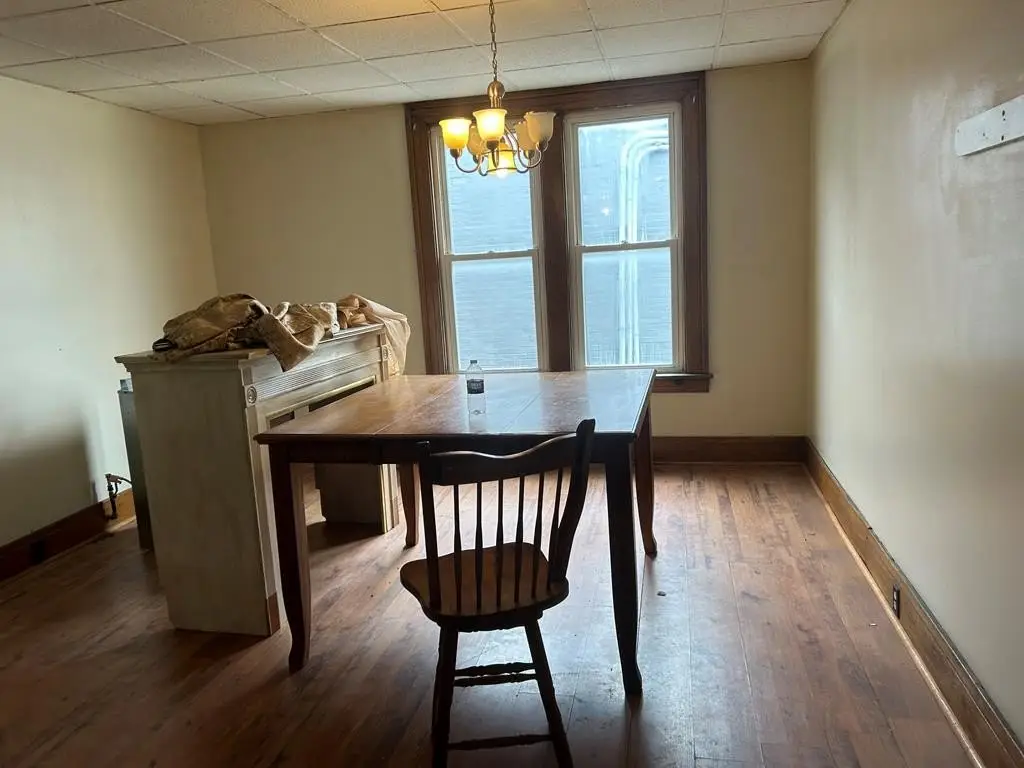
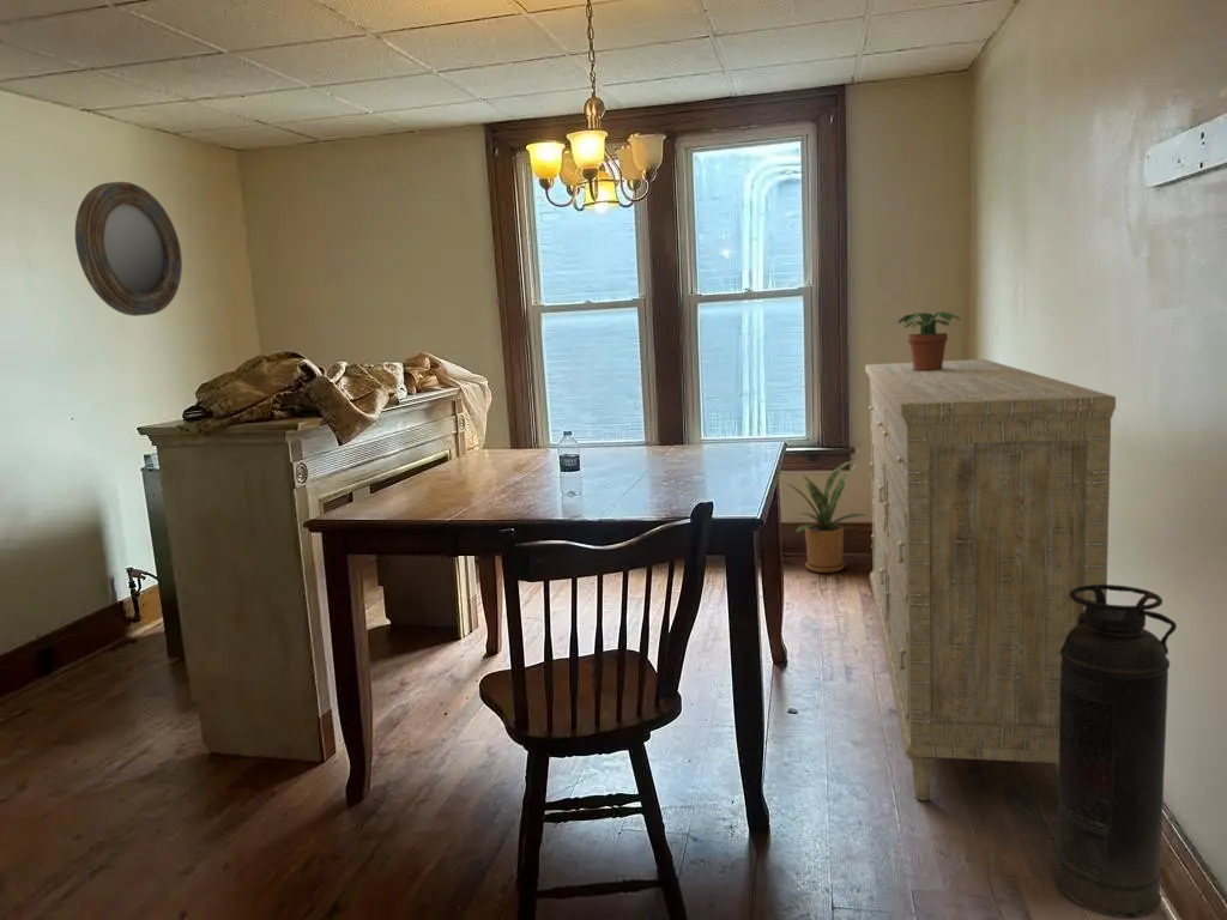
+ home mirror (132, 249)
+ house plant (821, 514)
+ fire extinguisher (1111, 743)
+ dresser (954, 533)
+ potted plant (929, 340)
